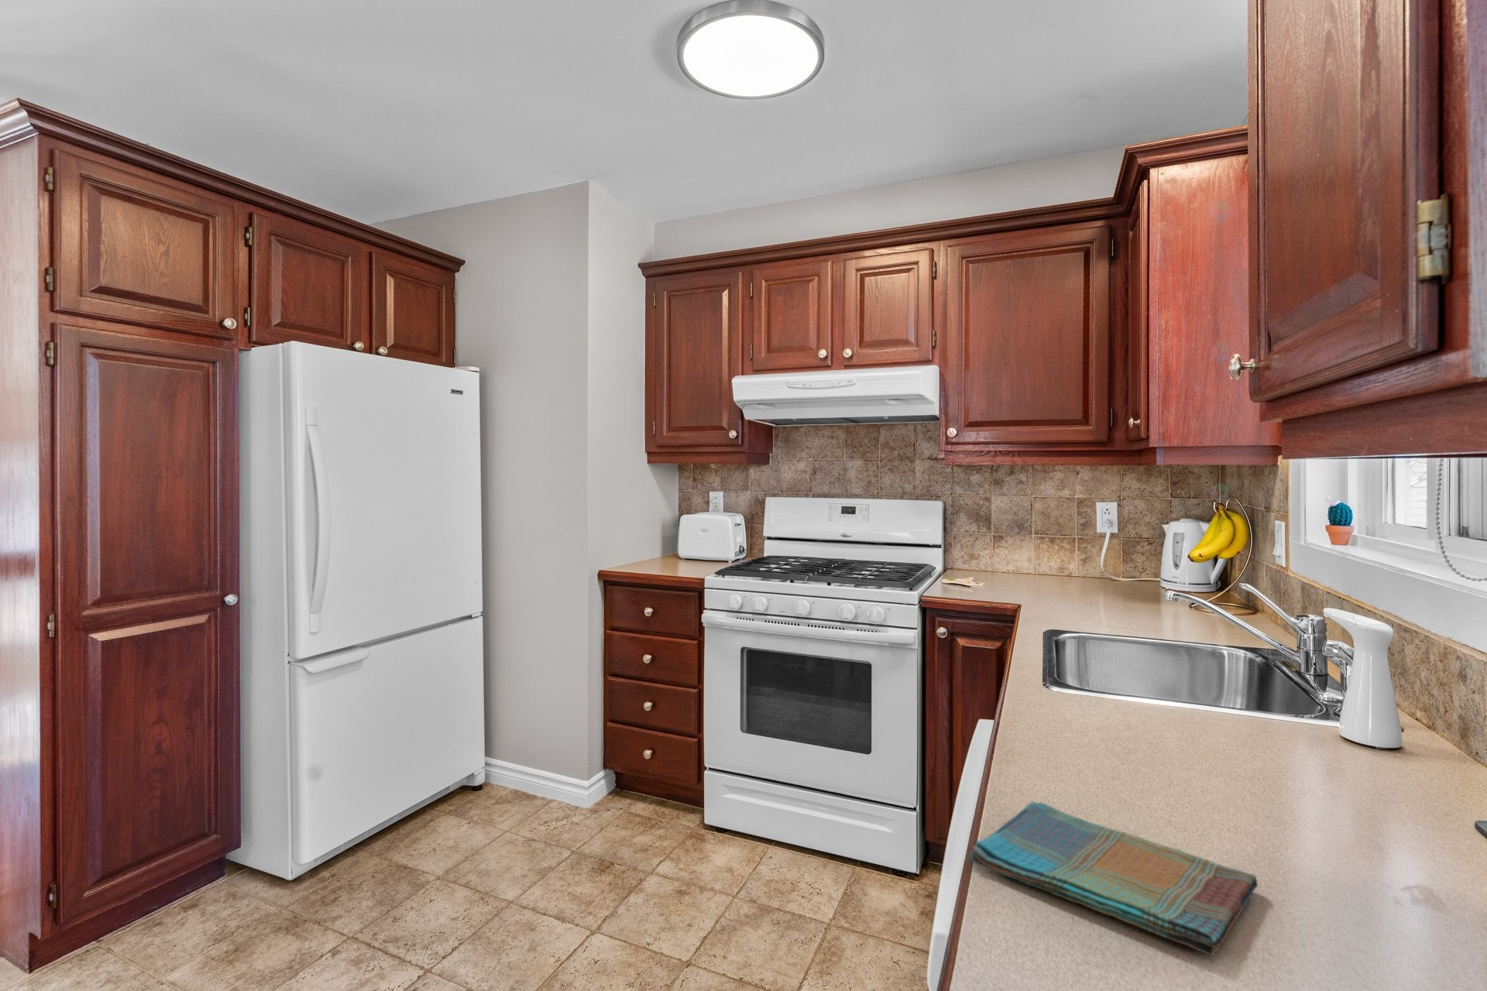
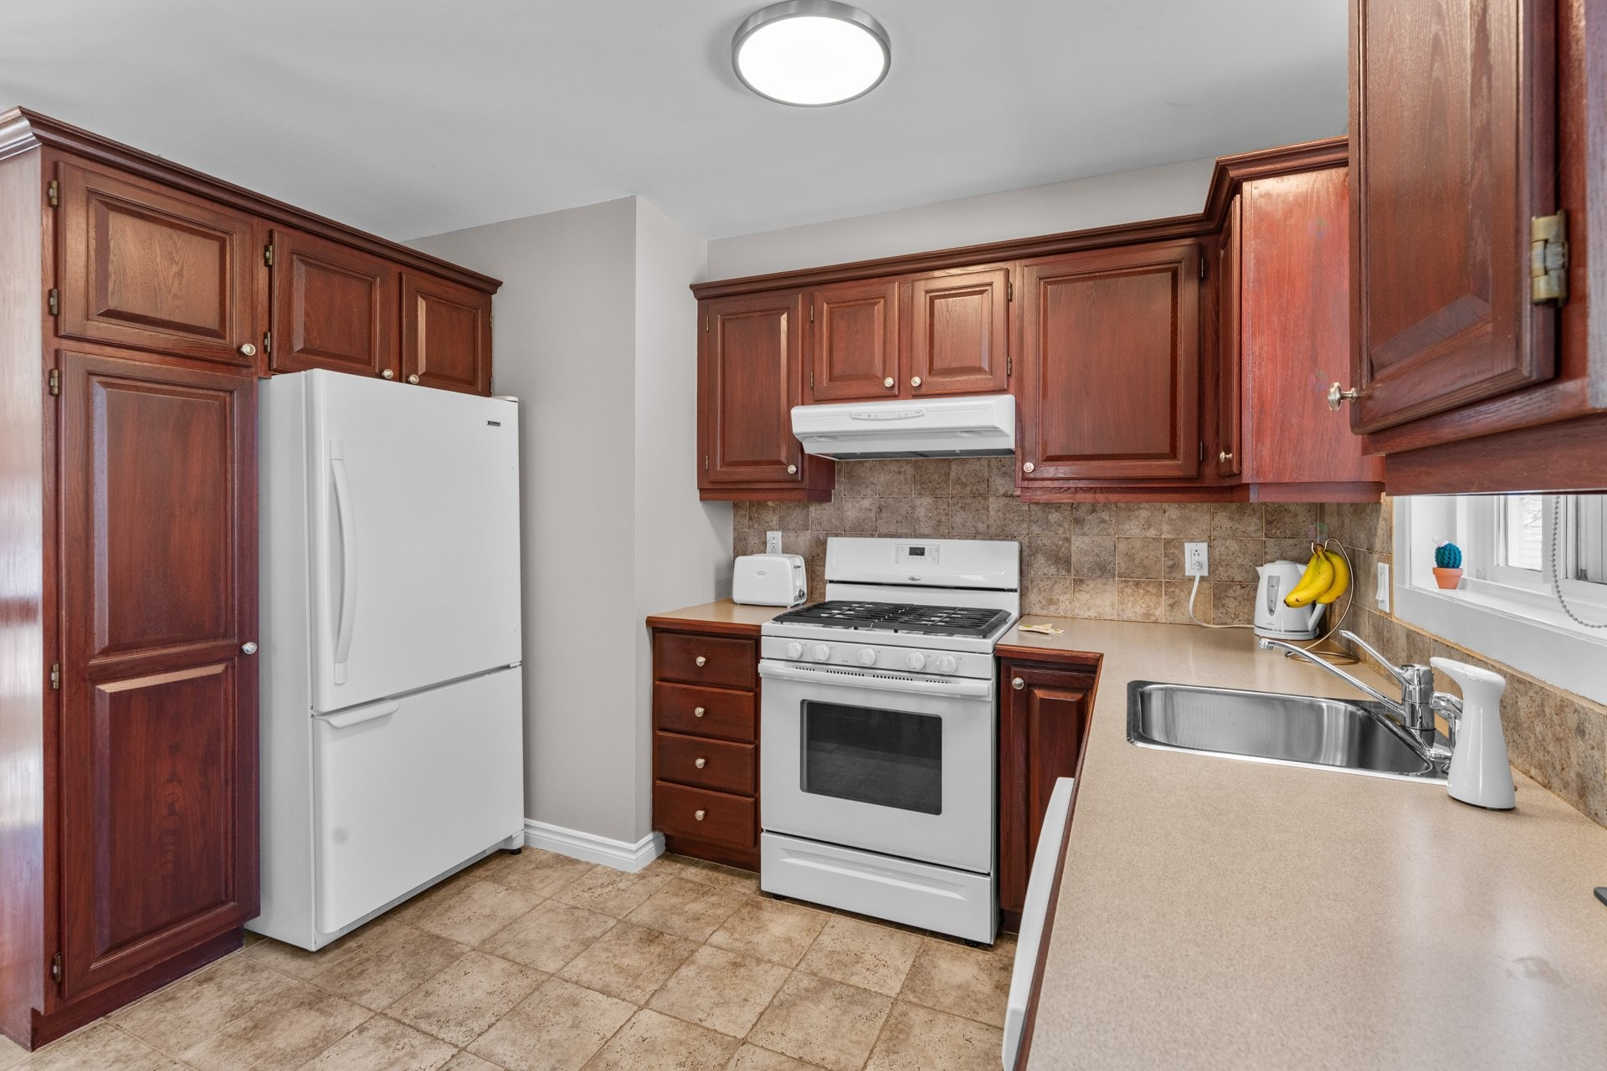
- dish towel (1108, 864)
